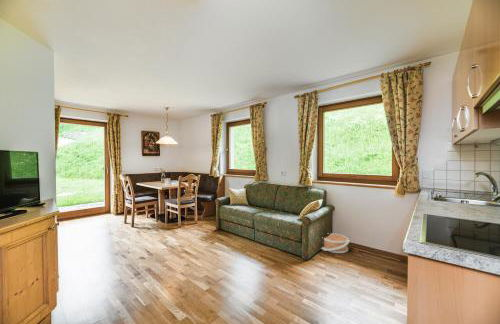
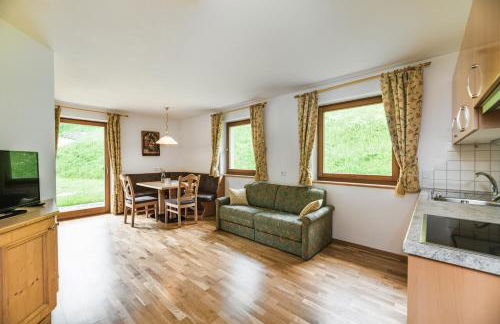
- basket (334, 242)
